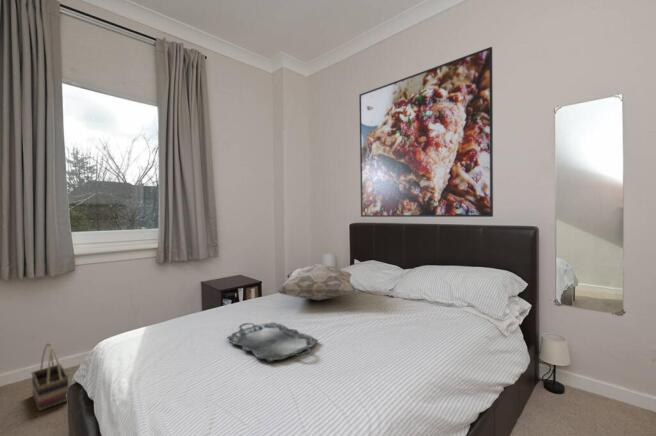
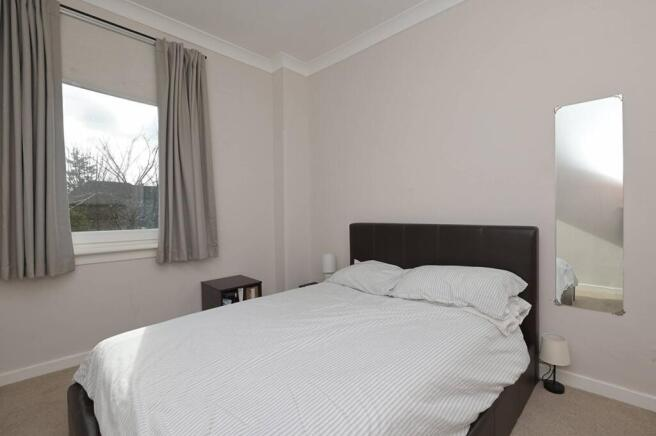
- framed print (415, 146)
- decorative pillow (318, 281)
- basket (49, 370)
- serving tray (271, 339)
